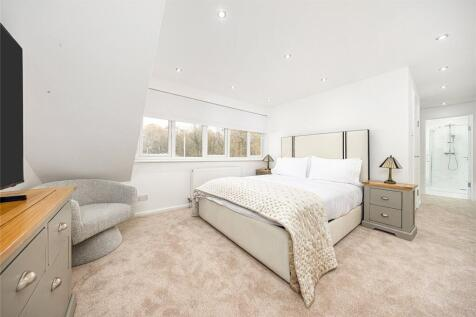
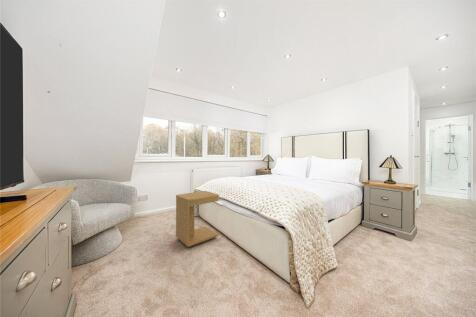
+ side table (193, 216)
